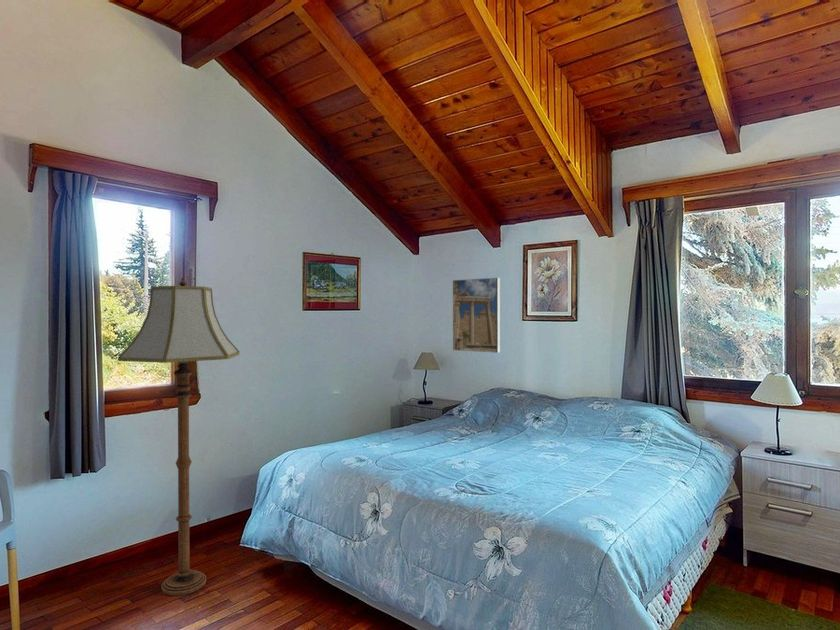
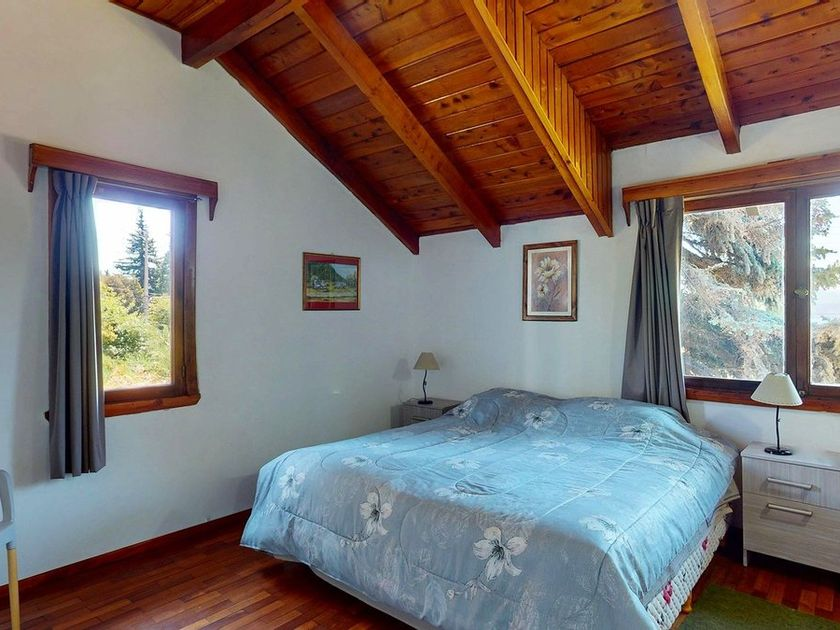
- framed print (475, 315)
- floor lamp (182, 431)
